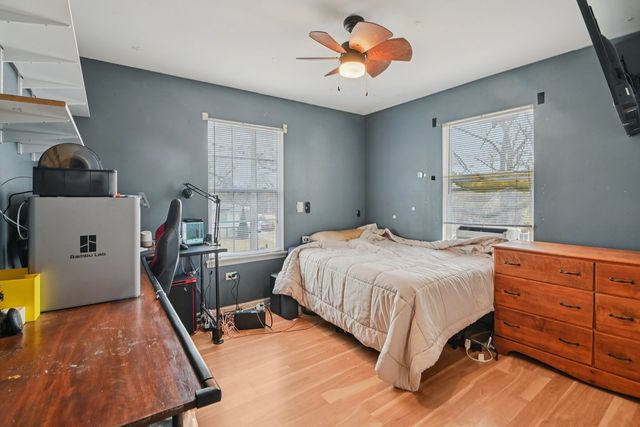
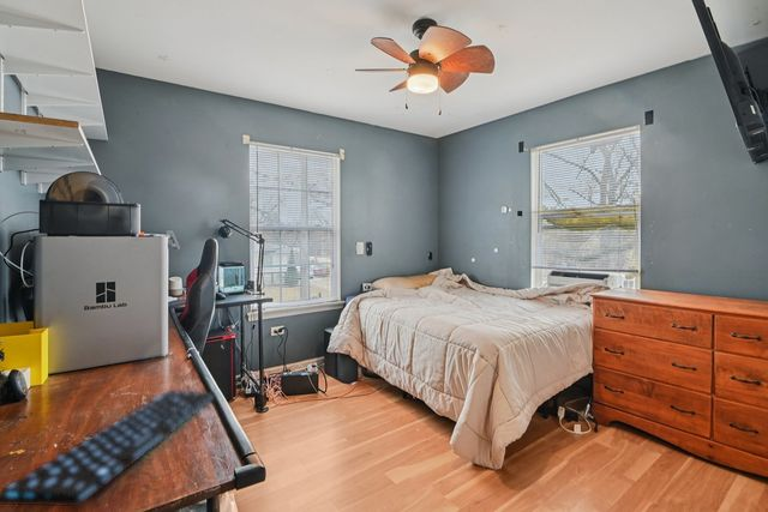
+ keyboard (134, 432)
